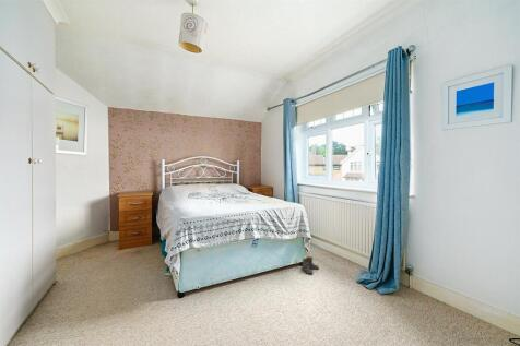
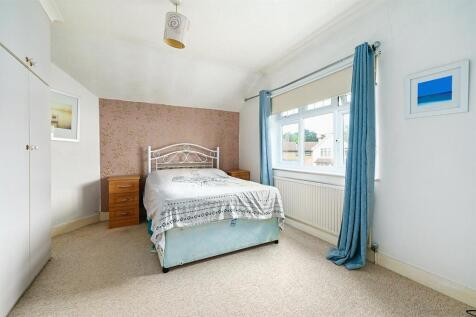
- boots (309, 264)
